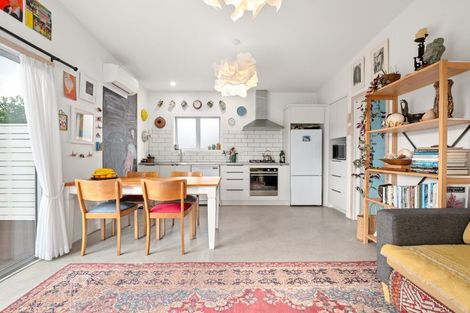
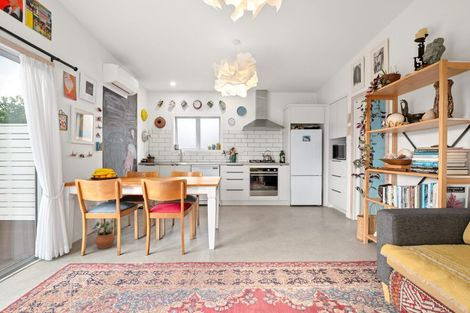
+ potted plant (102, 233)
